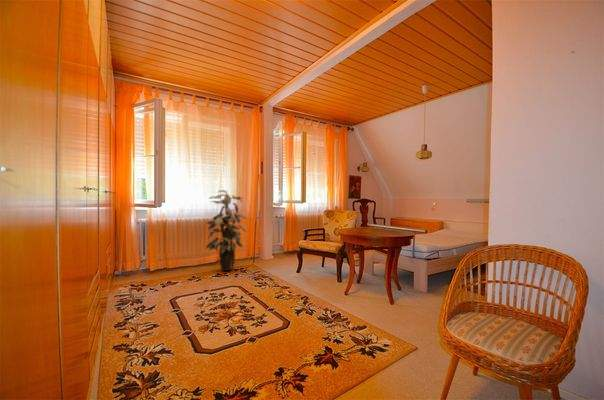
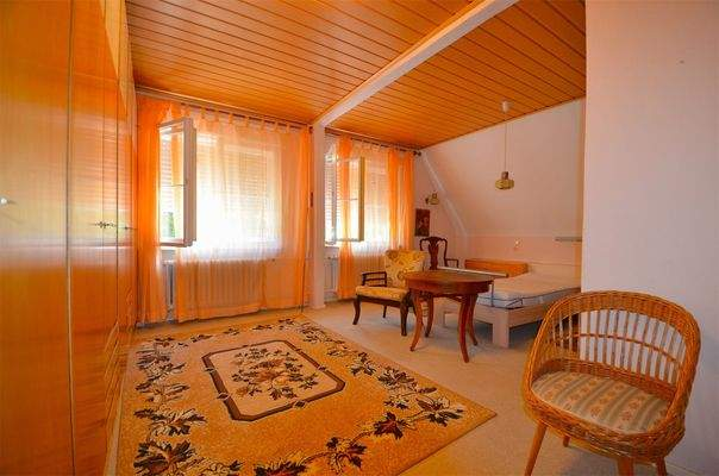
- indoor plant (225, 229)
